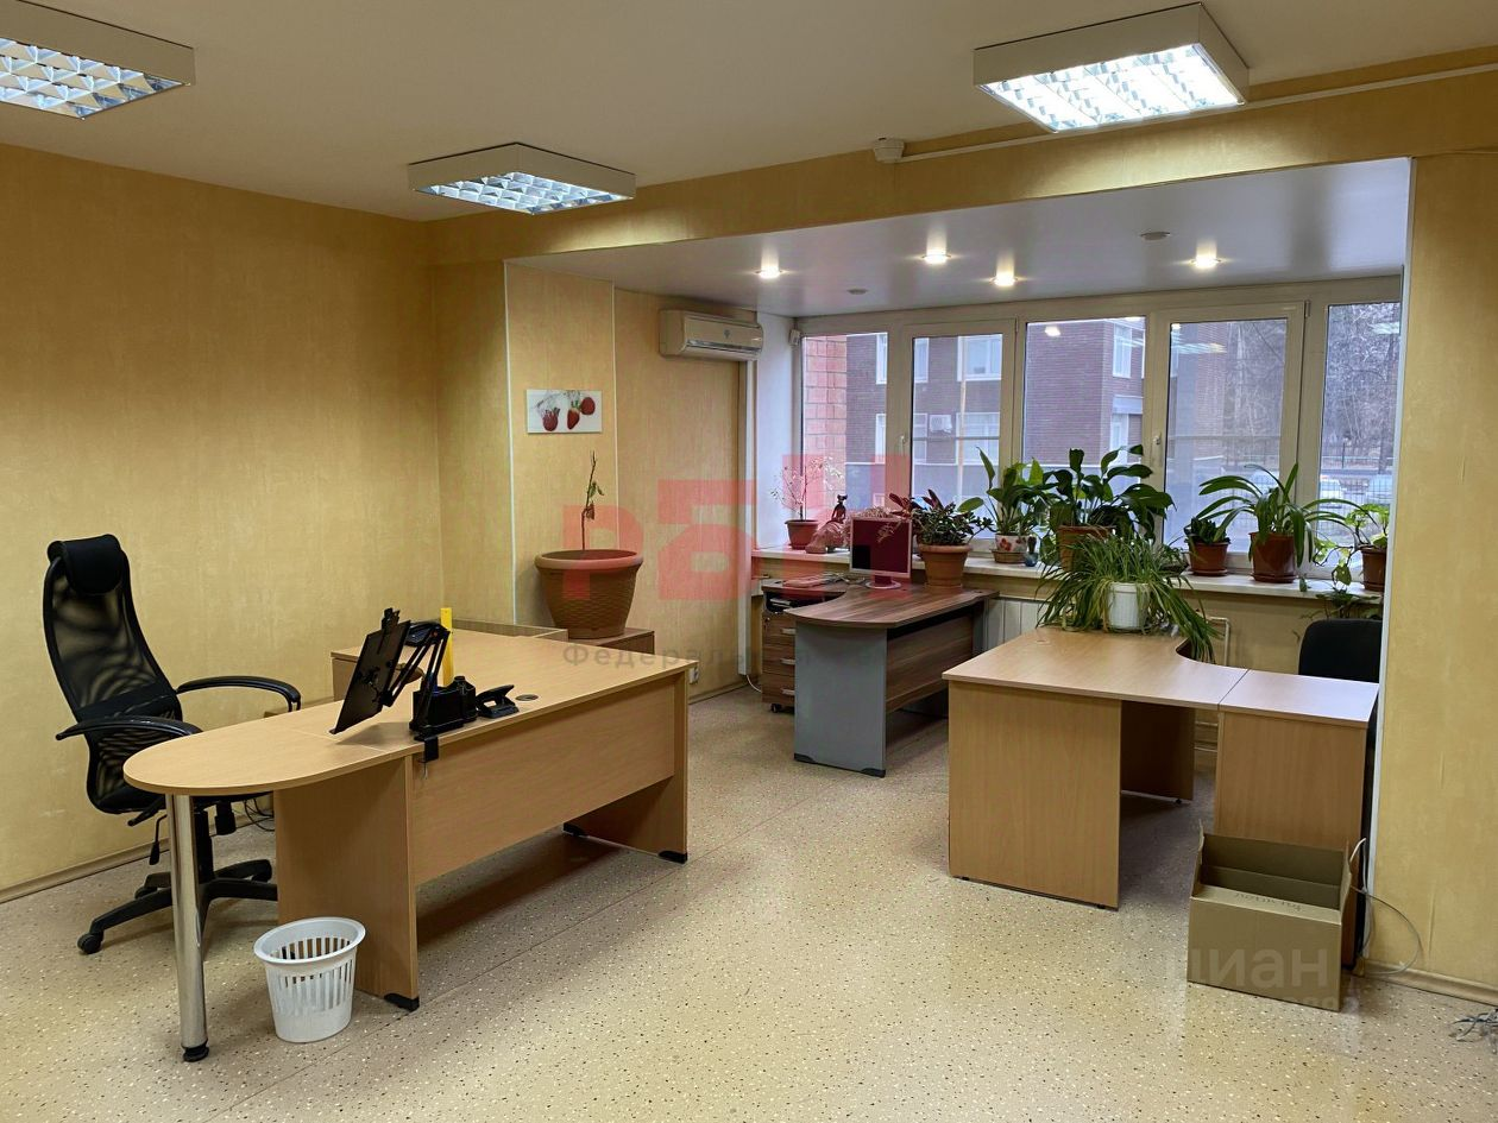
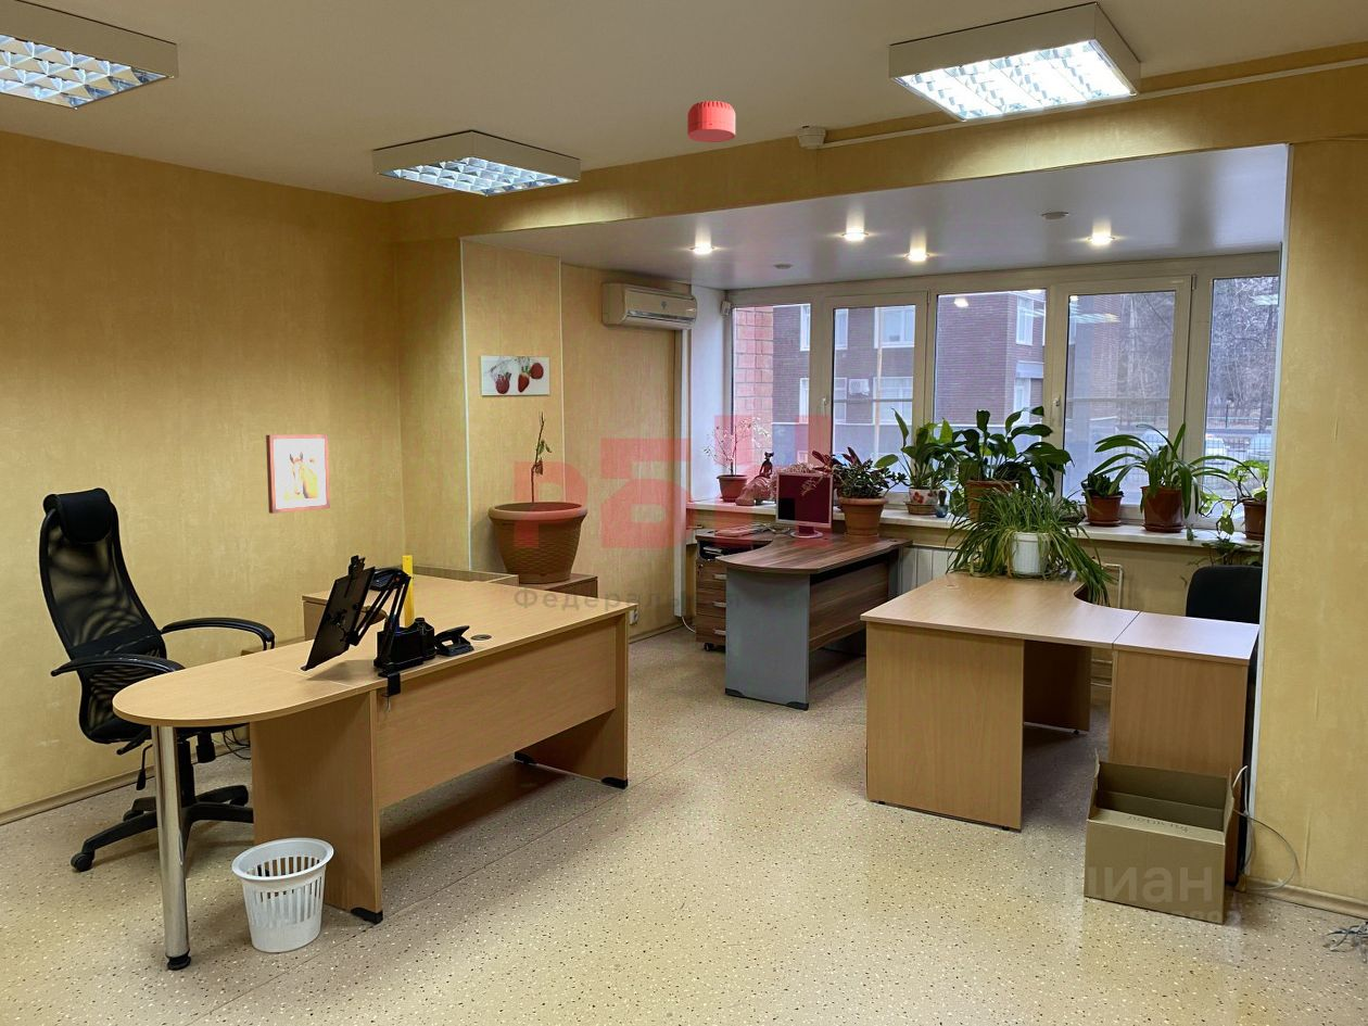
+ smoke detector (711, 121)
+ wall art (299, 472)
